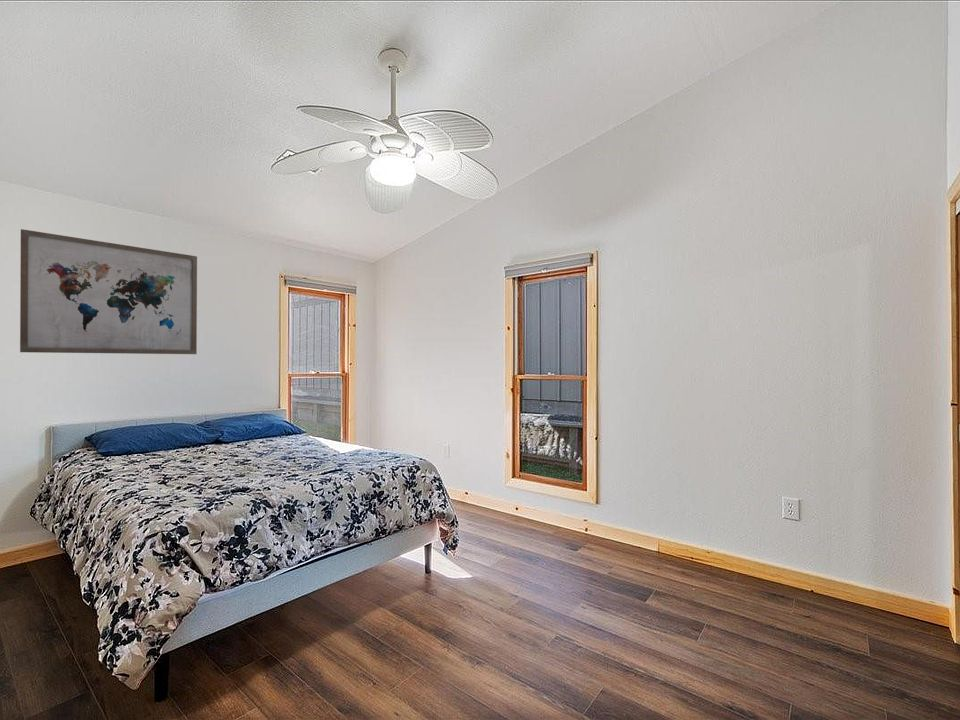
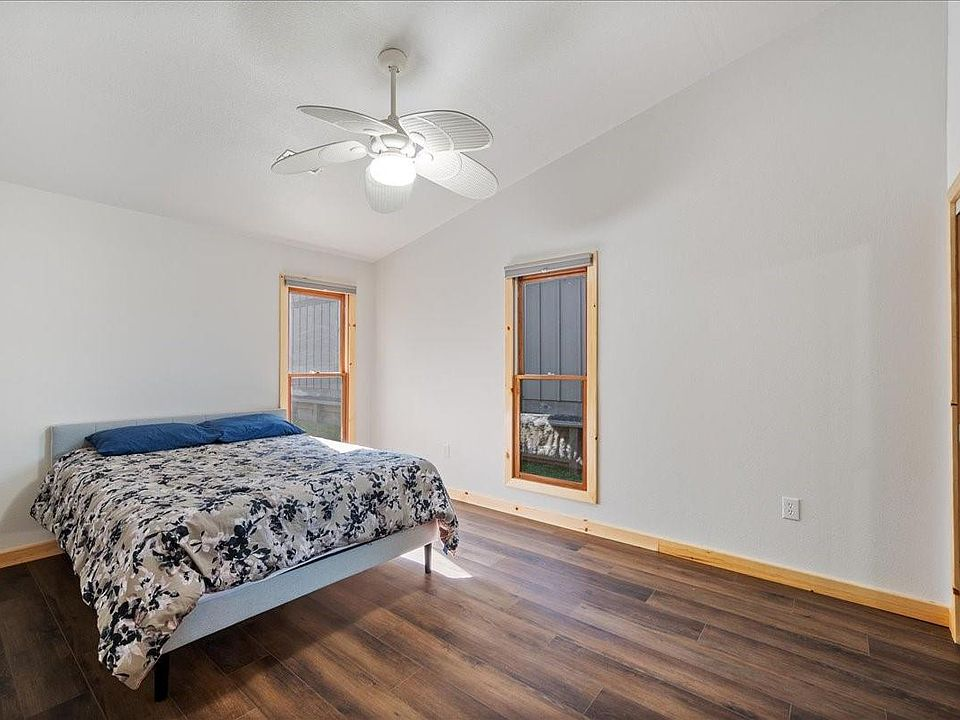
- wall art (118, 298)
